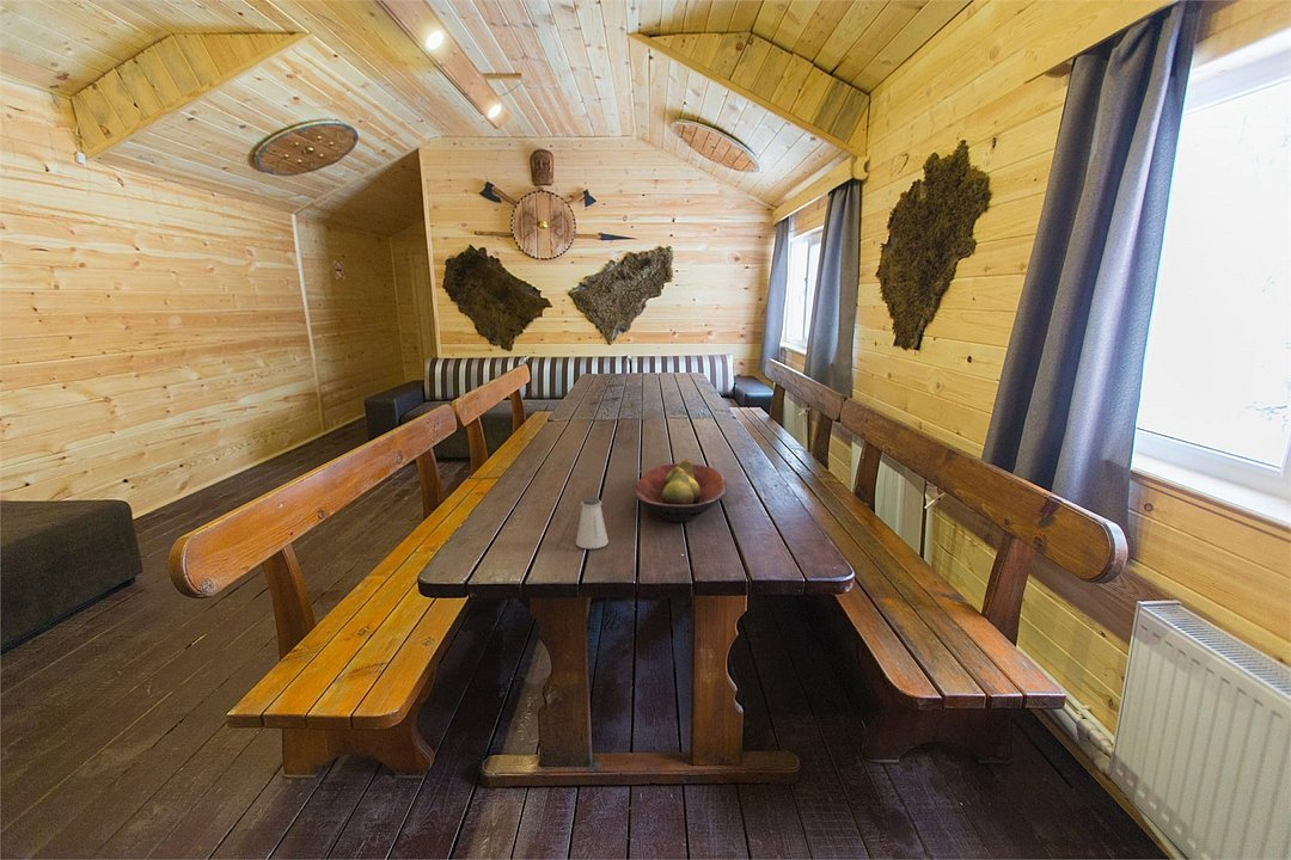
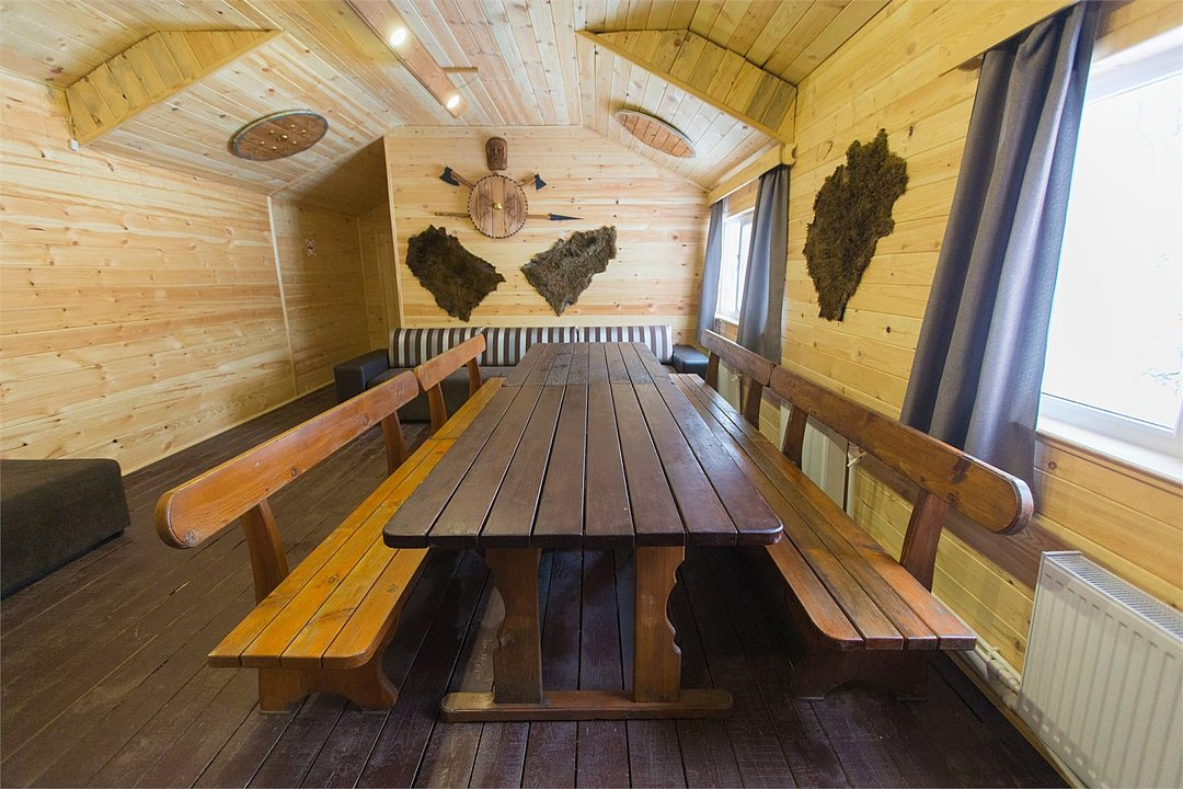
- saltshaker (592, 521)
- fruit bowl (680, 484)
